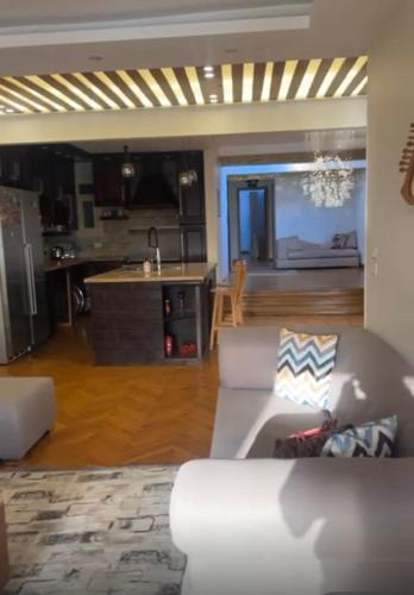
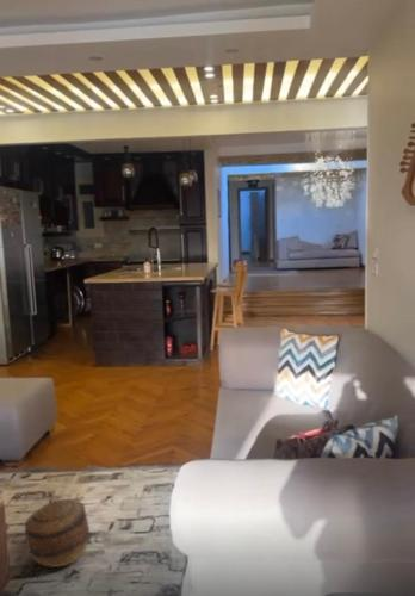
+ basket (57, 530)
